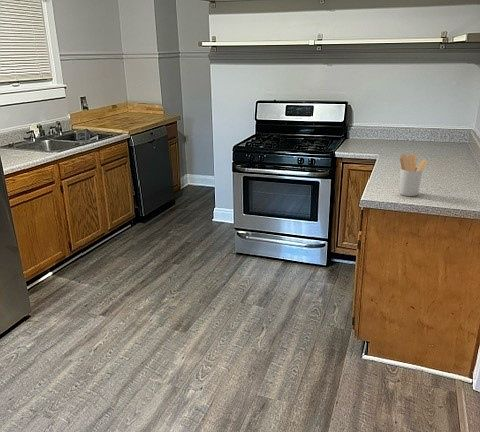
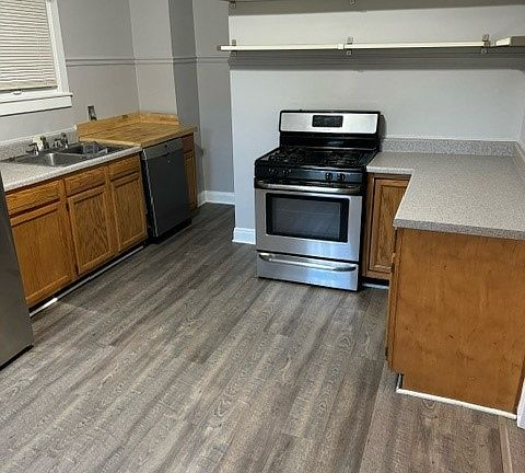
- utensil holder (409, 173)
